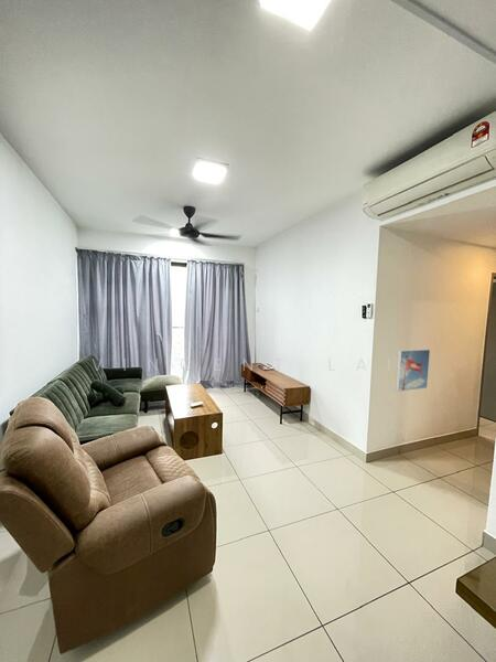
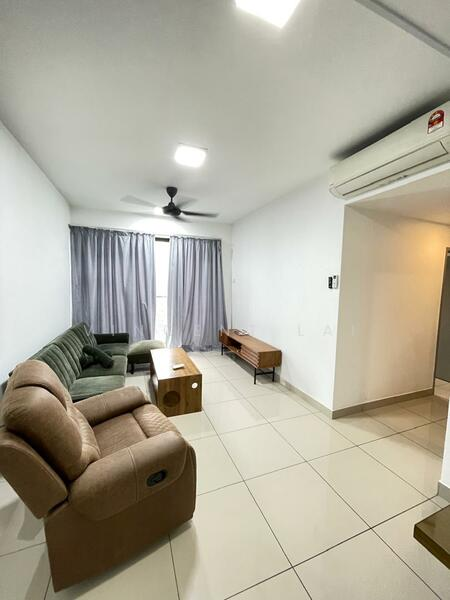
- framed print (412, 370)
